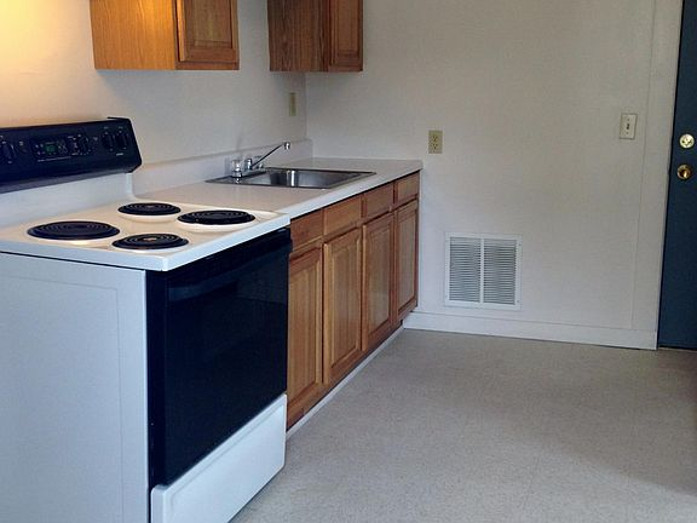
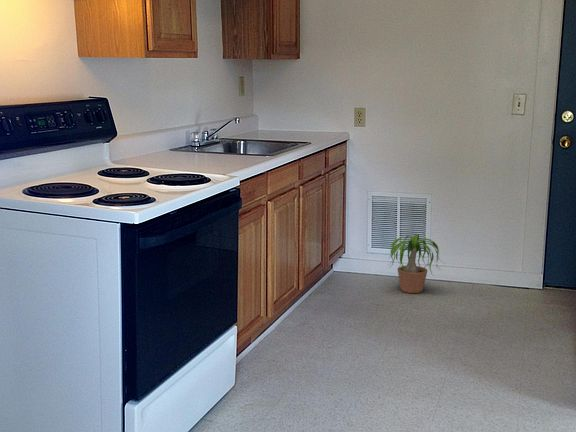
+ potted plant (418, 262)
